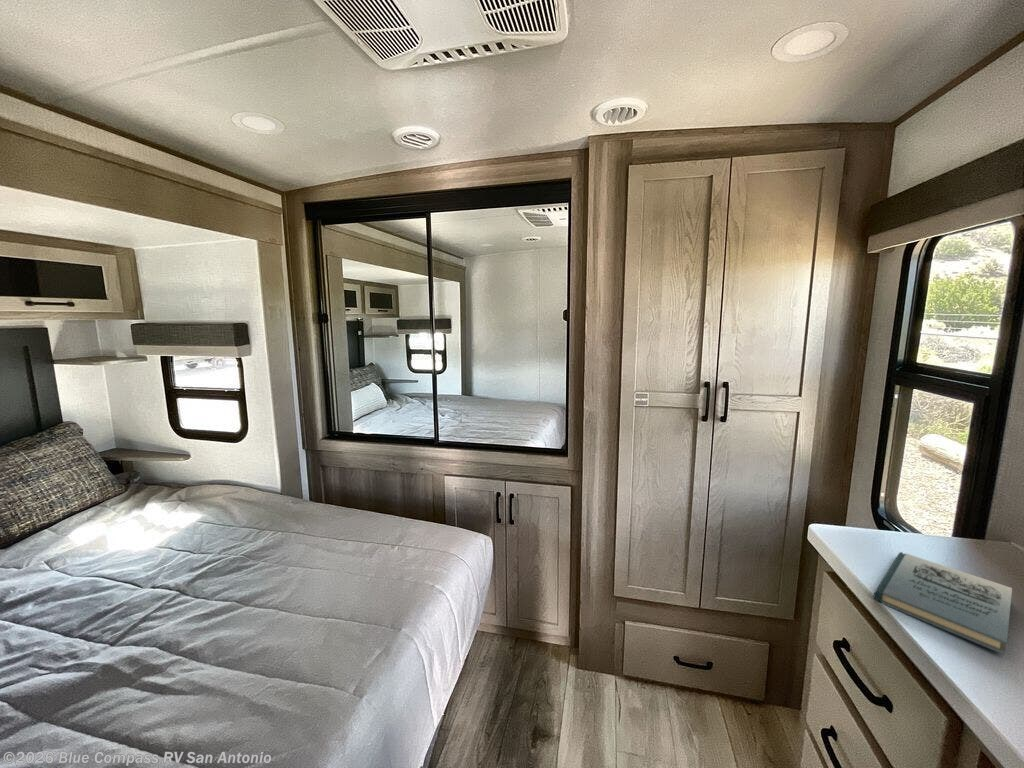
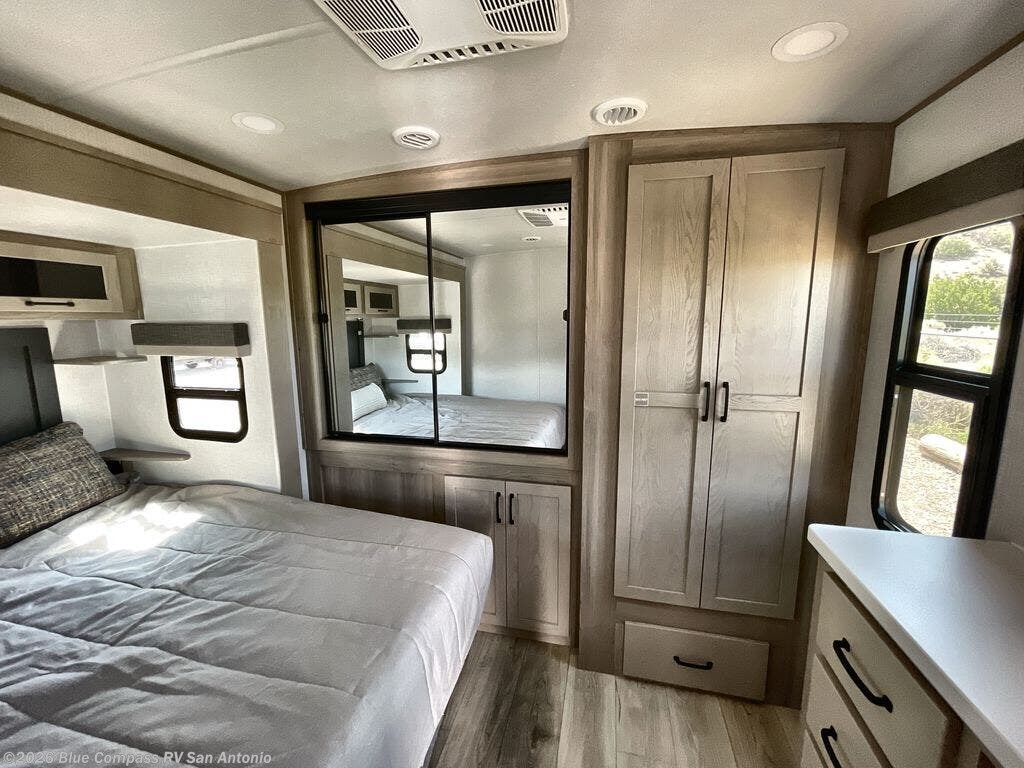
- book (942, 594)
